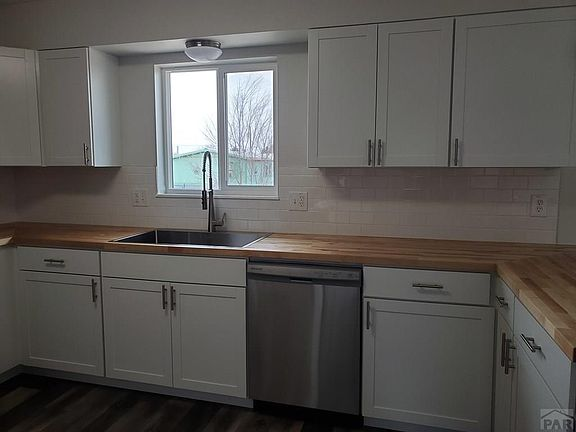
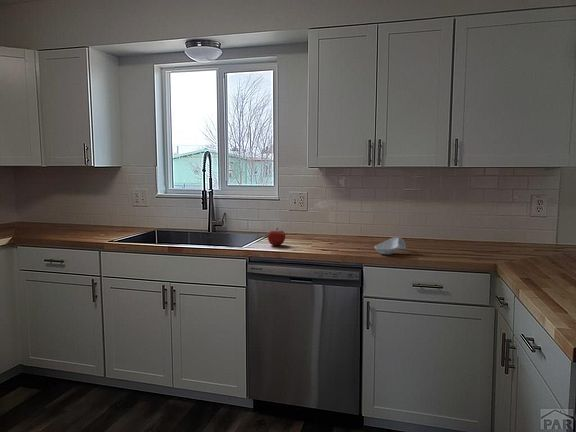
+ fruit (276, 236)
+ spoon rest (391, 245)
